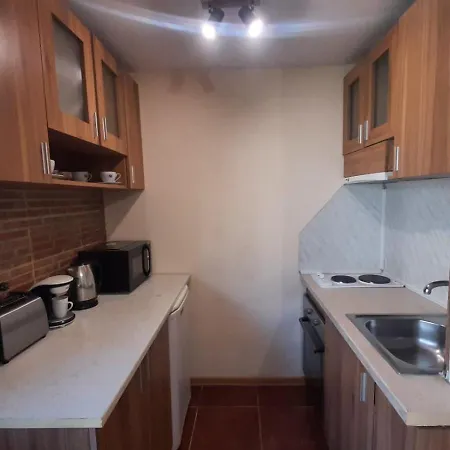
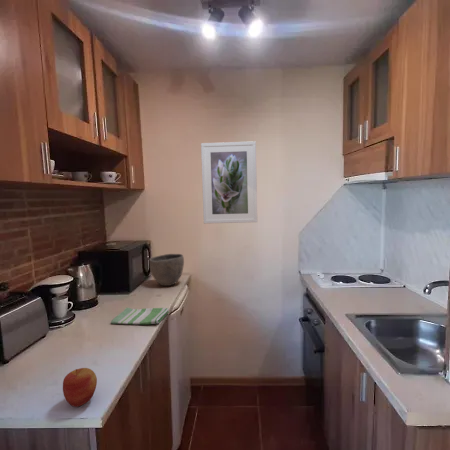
+ apple (80, 384)
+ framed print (229, 183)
+ bowl (166, 270)
+ dish towel (141, 315)
